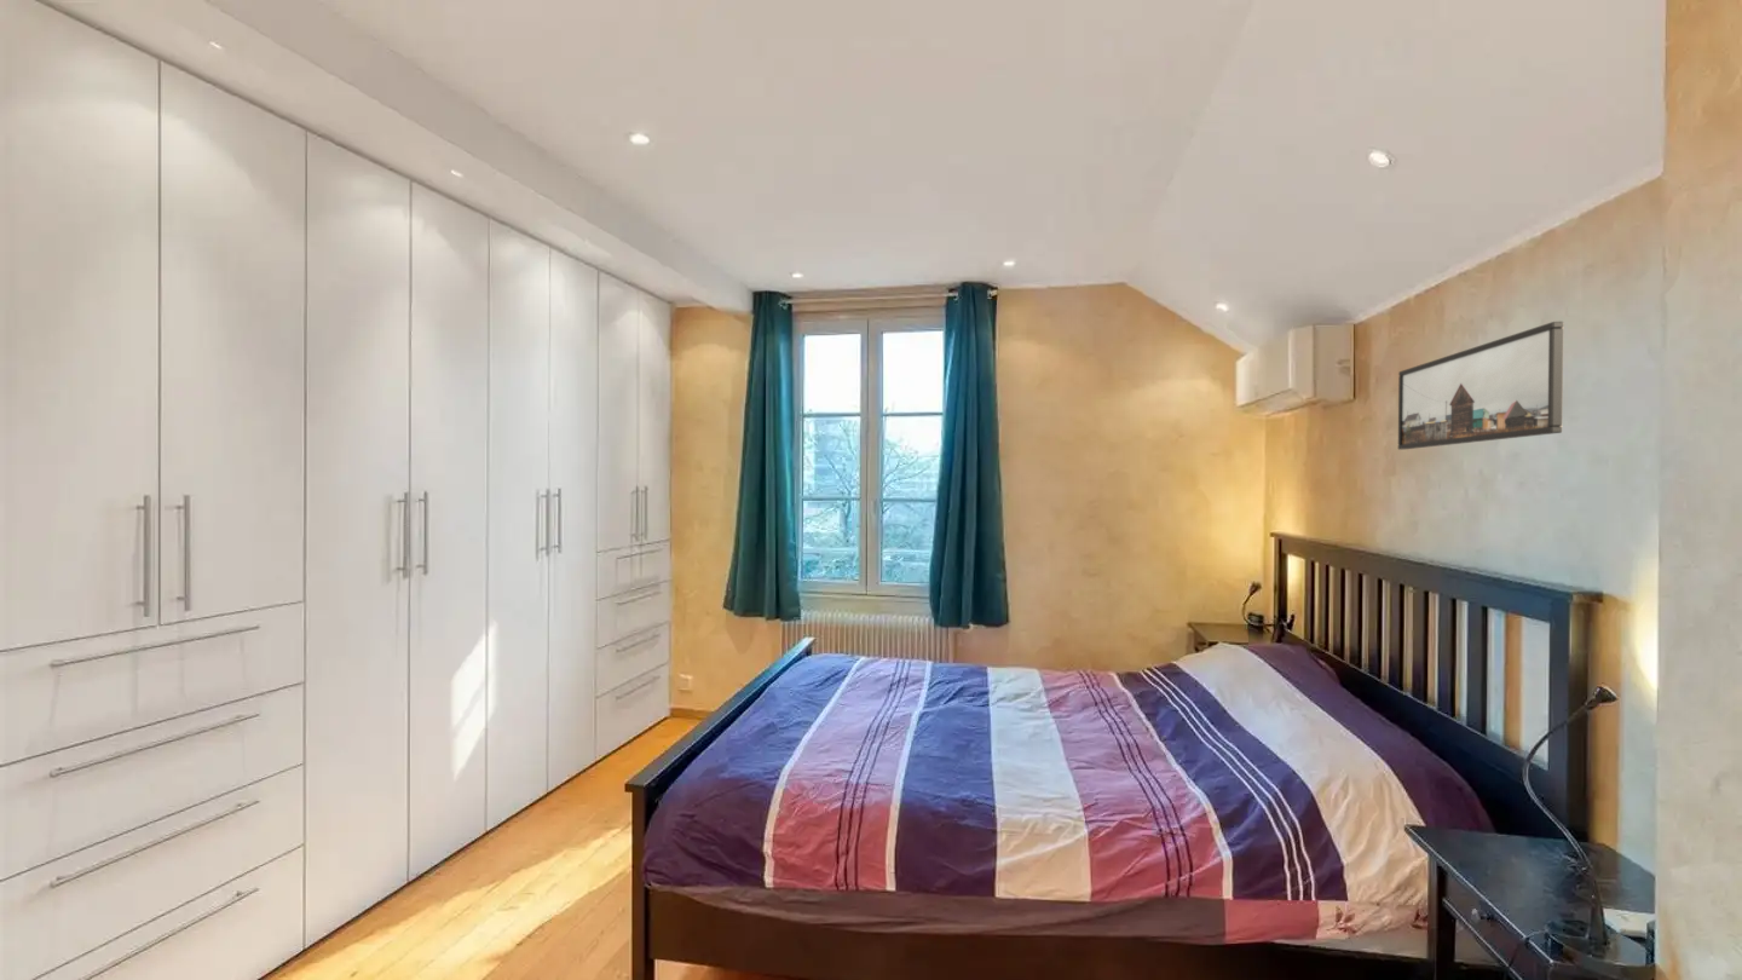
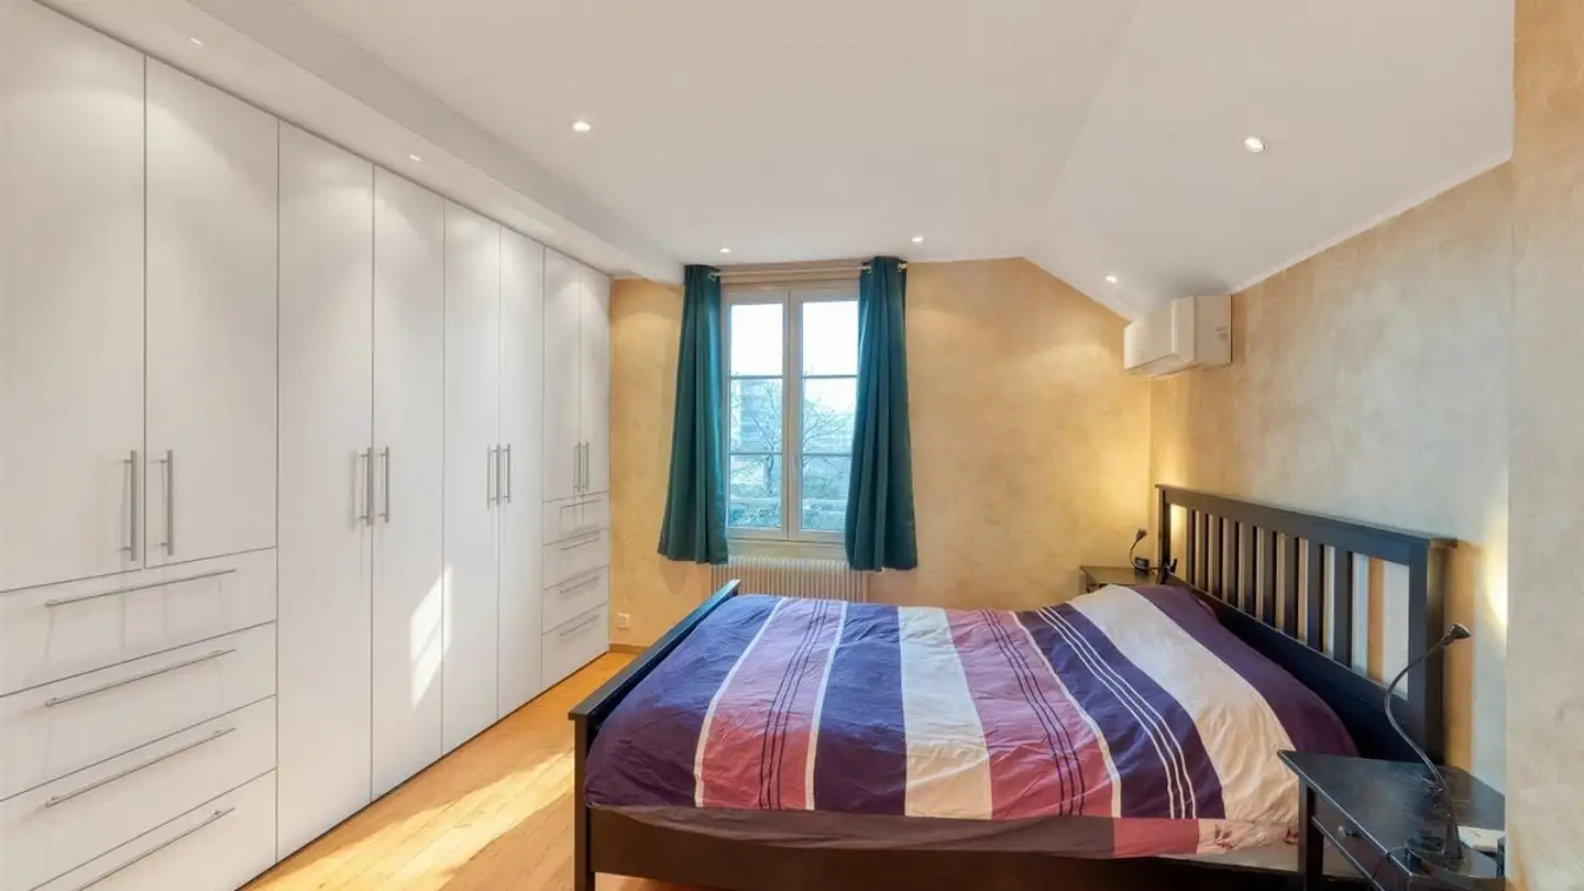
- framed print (1465, 396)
